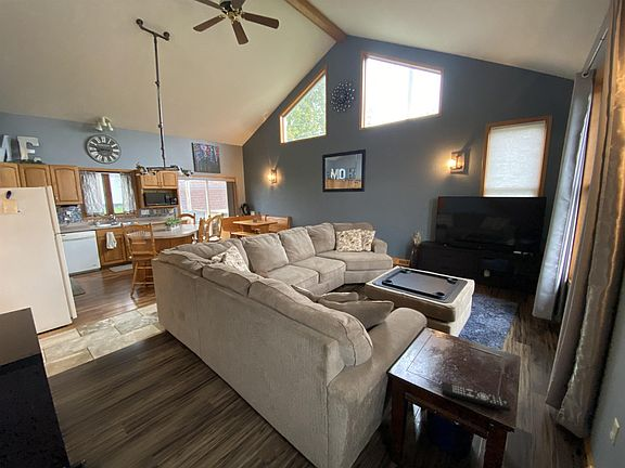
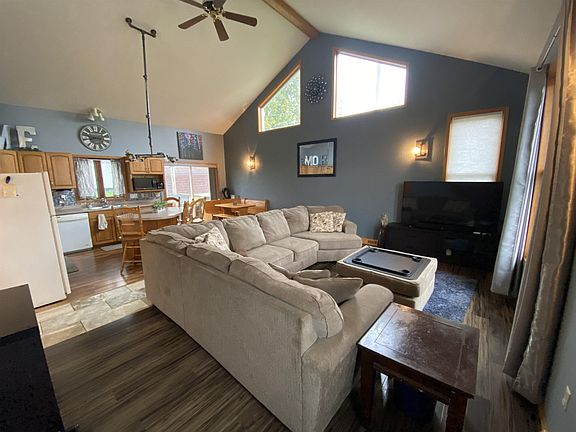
- remote control (473, 395)
